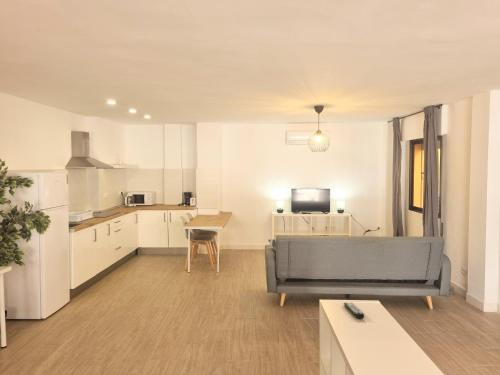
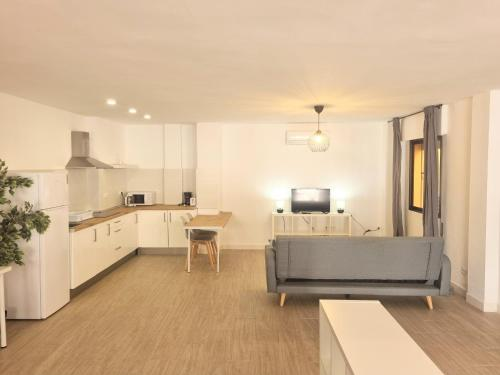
- remote control (353, 309)
